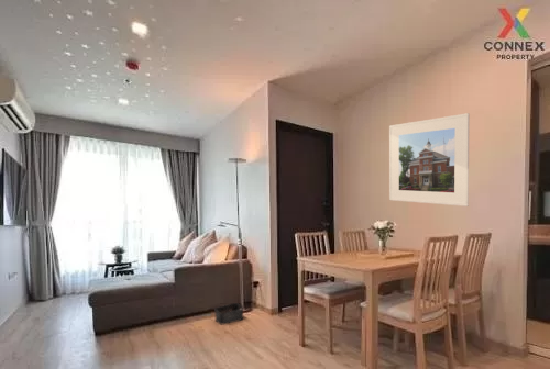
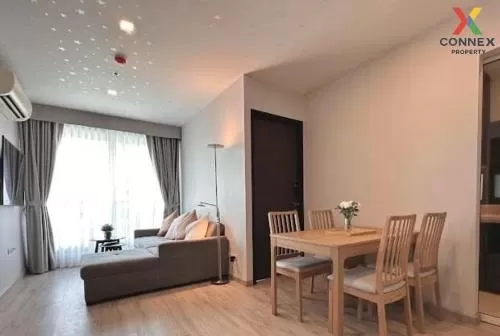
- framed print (425, 161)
- storage bin (229, 313)
